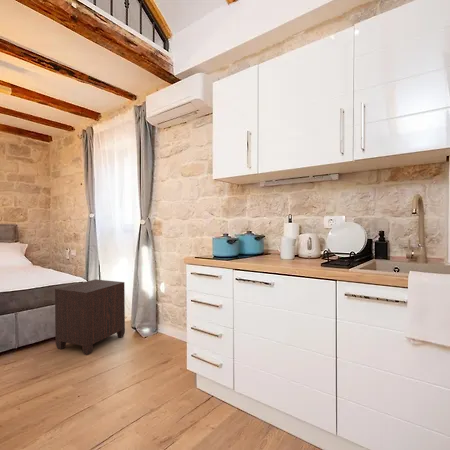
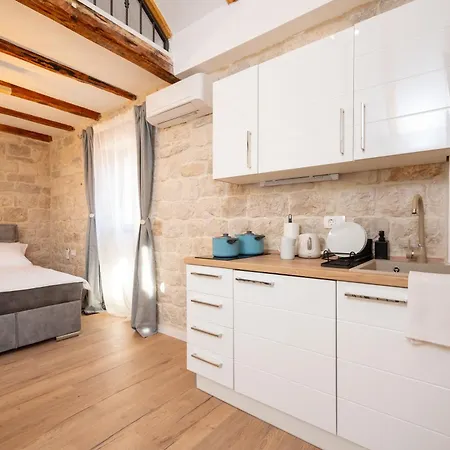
- nightstand (91, 313)
